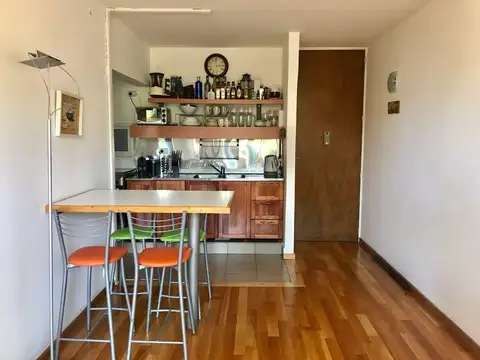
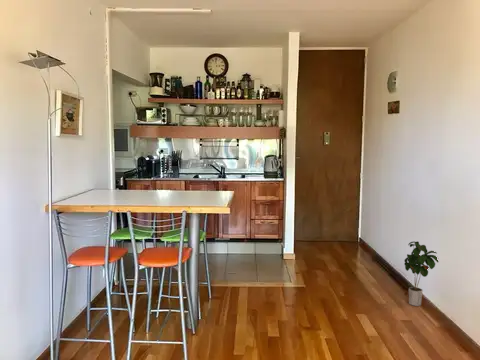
+ potted plant (417, 273)
